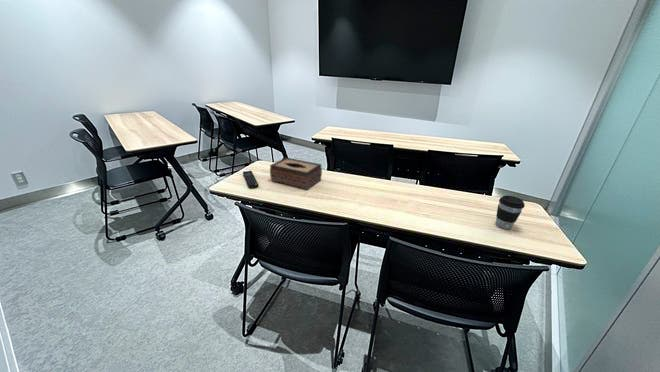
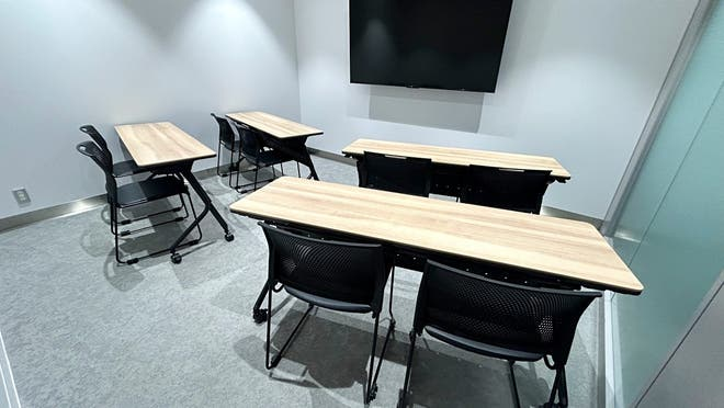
- coffee cup (508, 212)
- tissue box (296, 172)
- remote control (250, 179)
